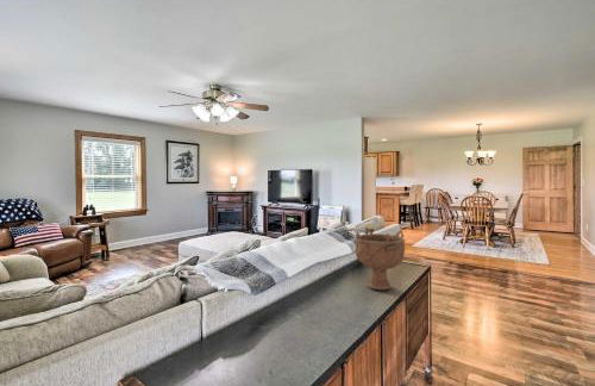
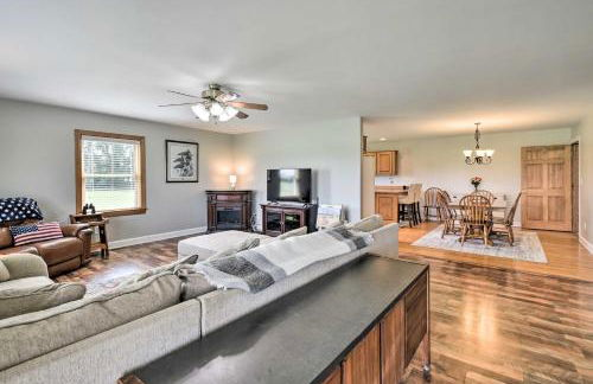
- decorative bowl (378, 257)
